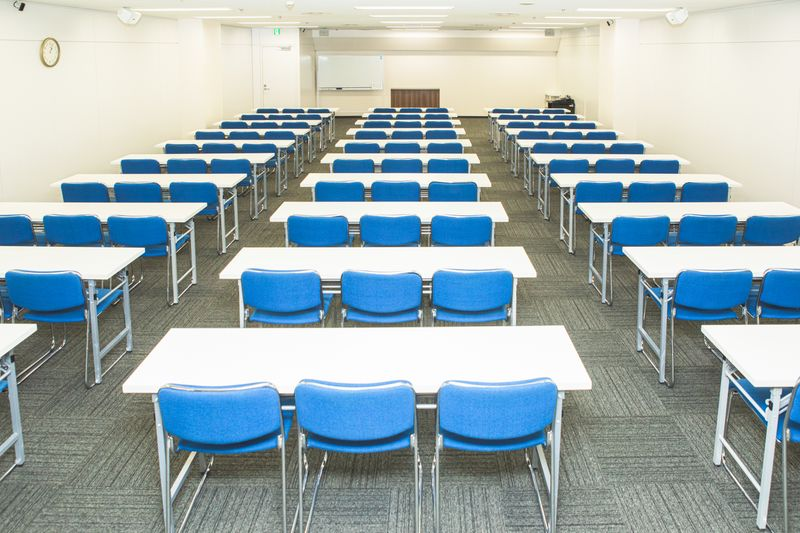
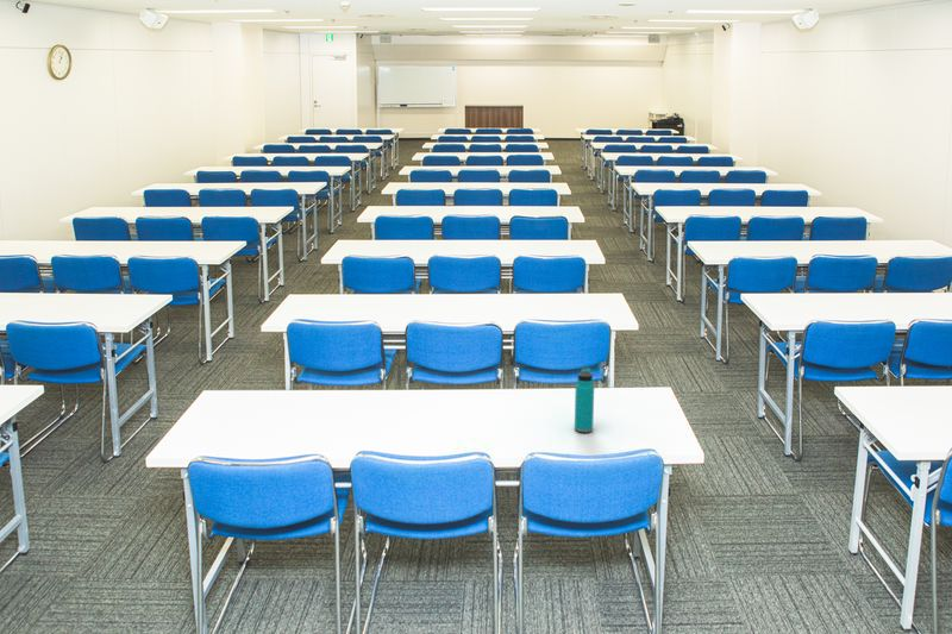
+ water bottle (584, 400)
